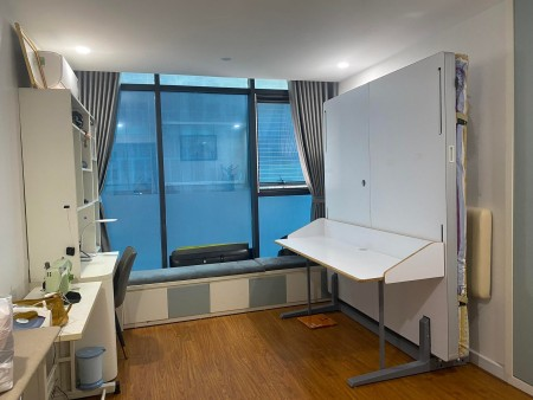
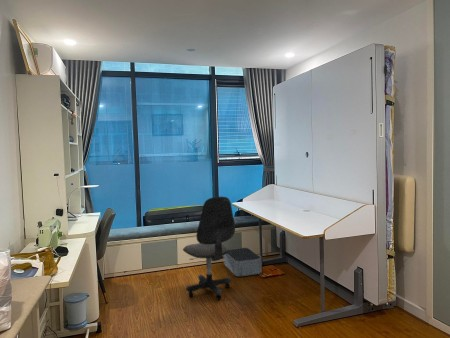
+ office chair (207, 243)
+ storage bin (242, 261)
